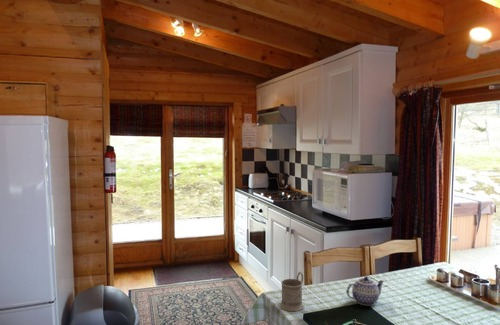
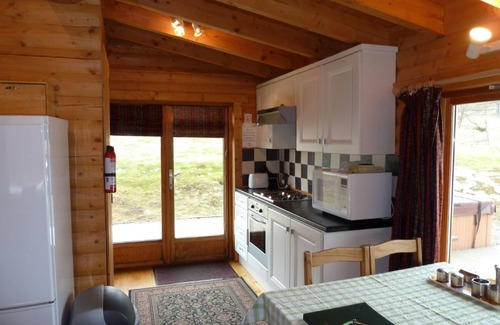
- teapot (365, 289)
- mug (294, 289)
